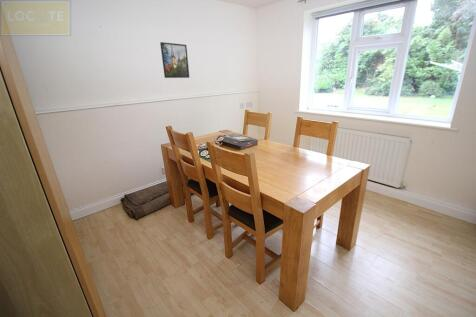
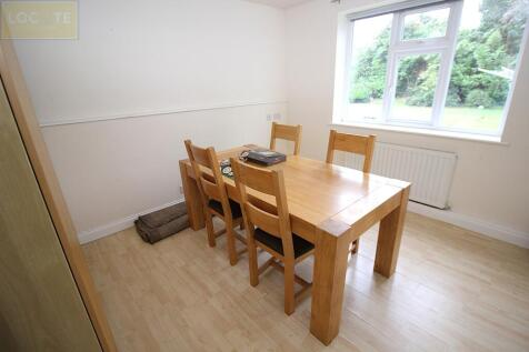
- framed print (175, 61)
